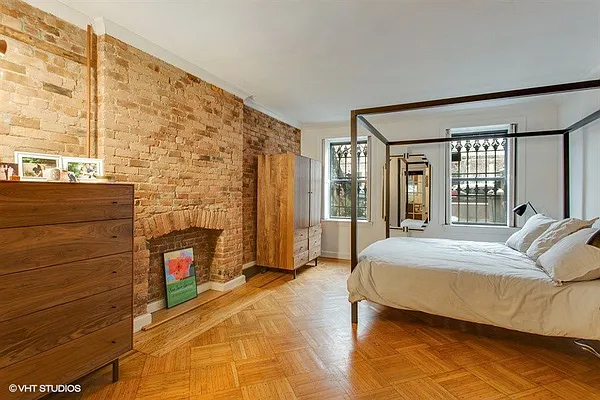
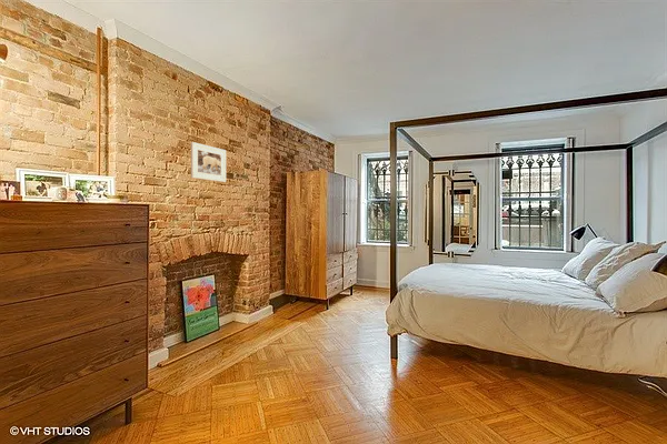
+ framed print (209, 163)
